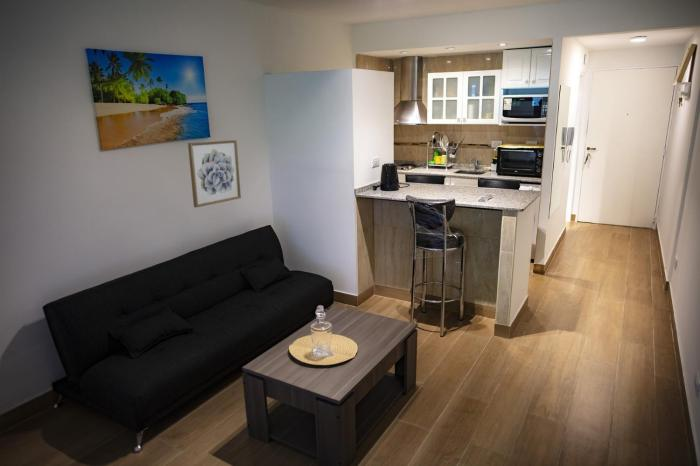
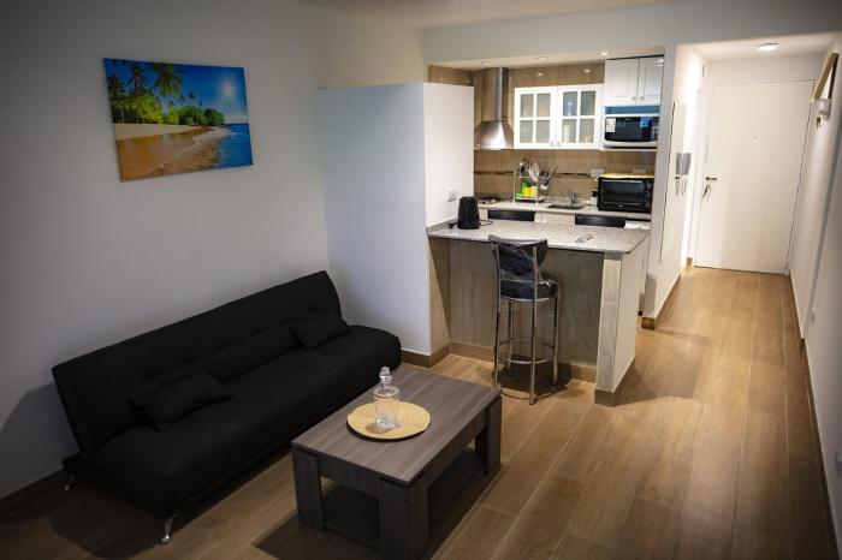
- wall art (216, 172)
